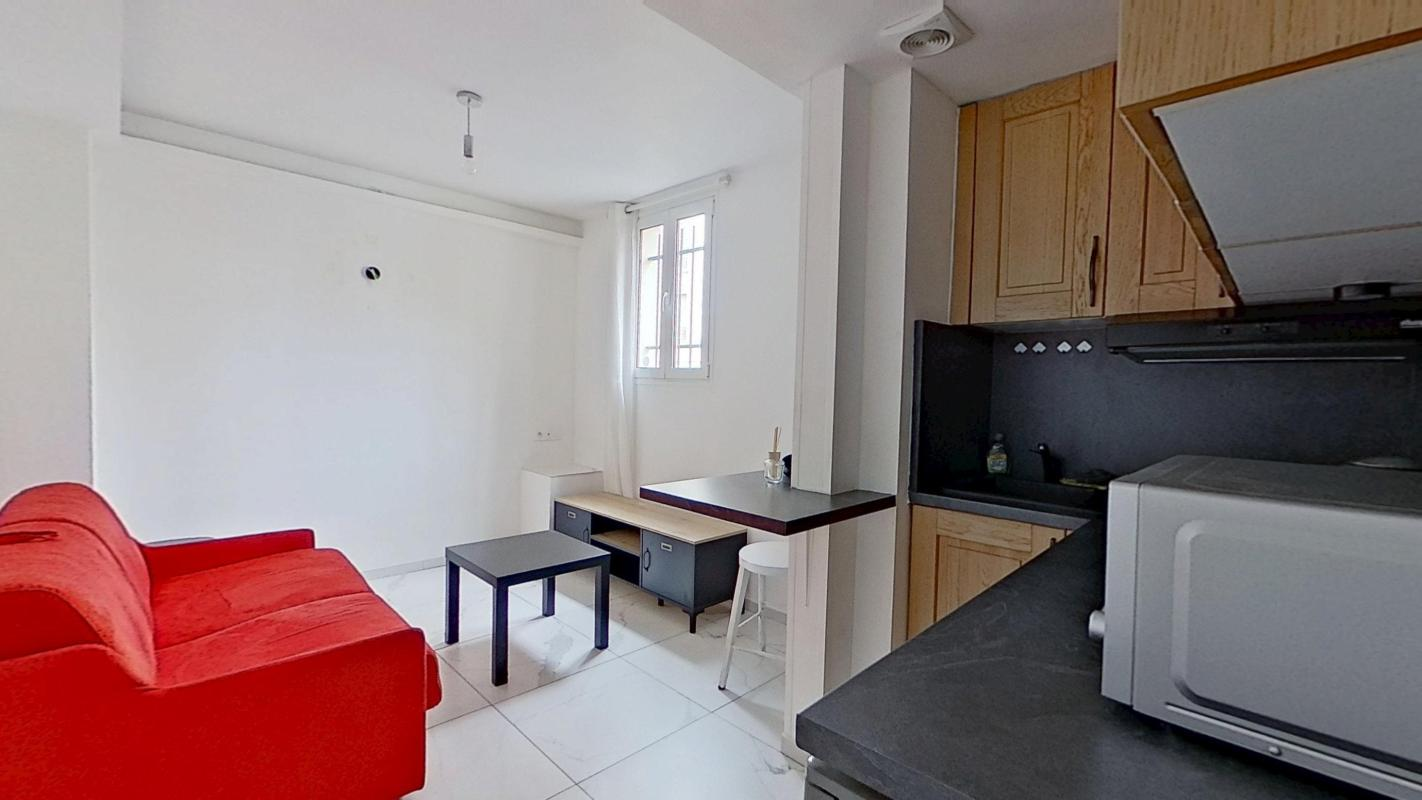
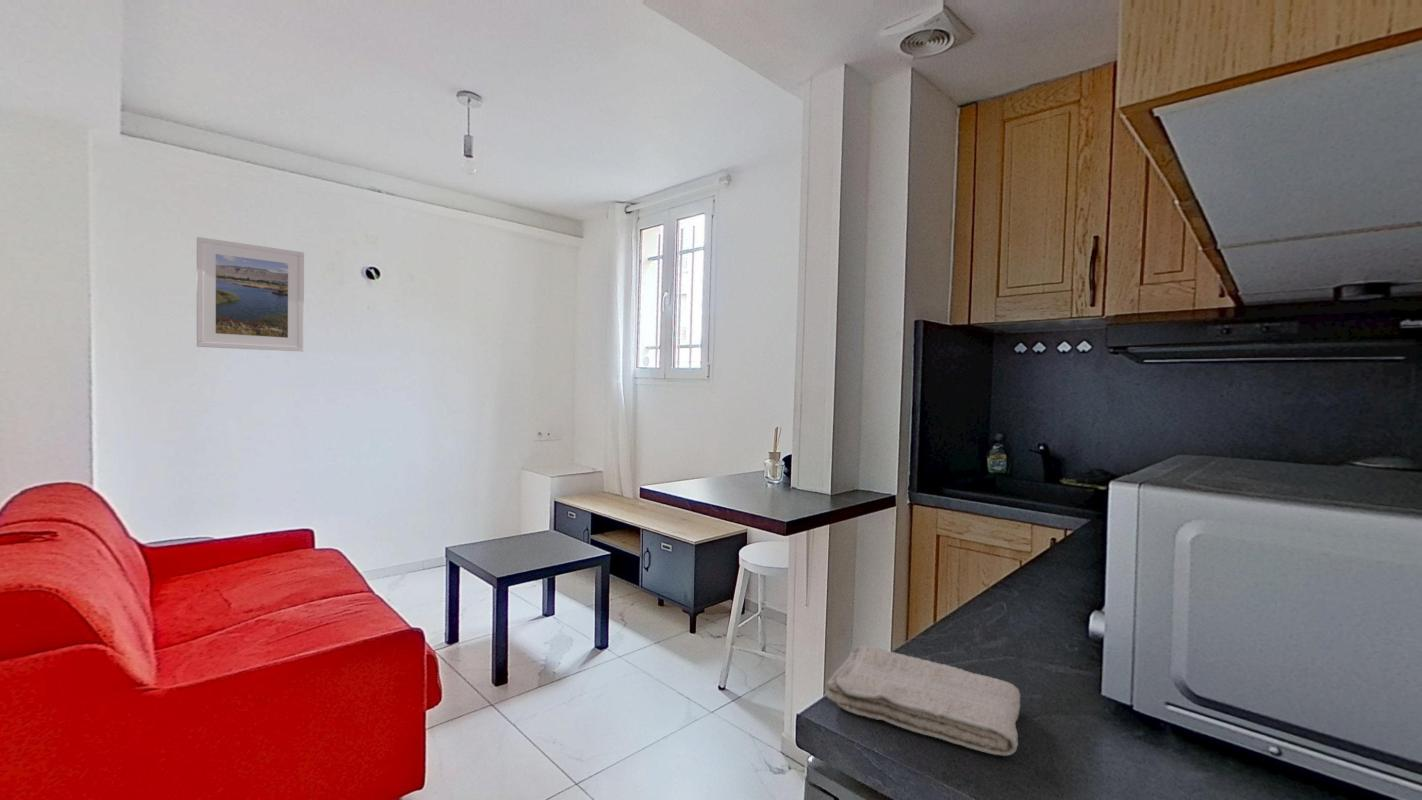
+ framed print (252, 297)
+ washcloth (923, 691)
